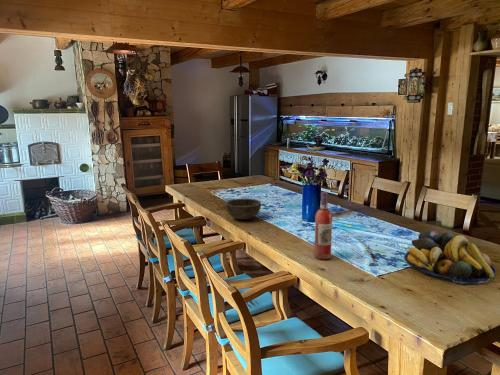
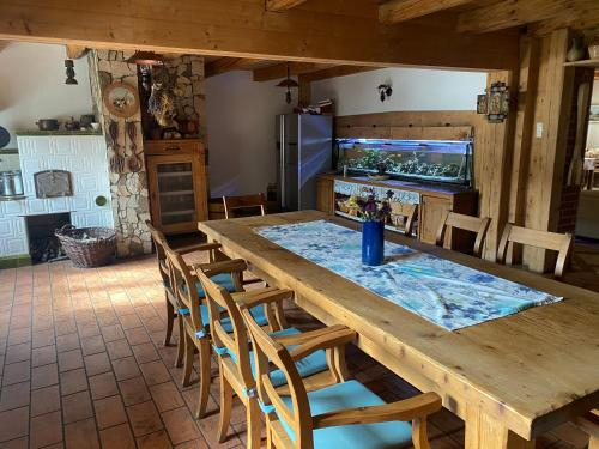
- bowl (243, 210)
- fruit bowl (449, 250)
- wine bottle (323, 225)
